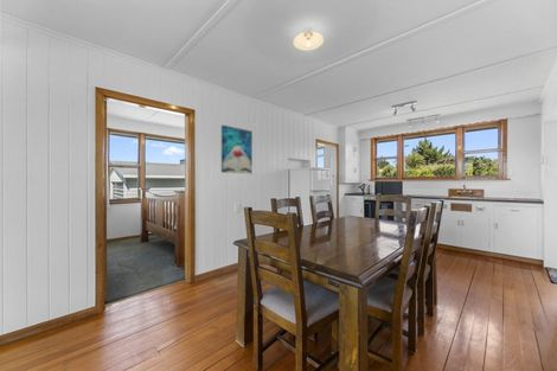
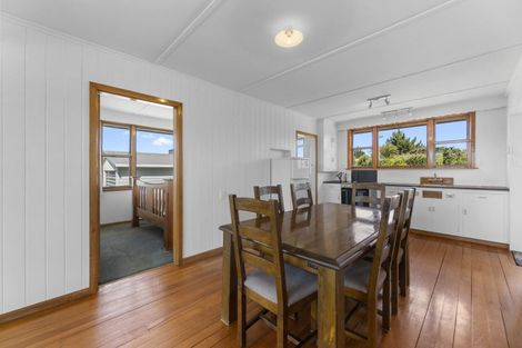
- wall art (237, 151)
